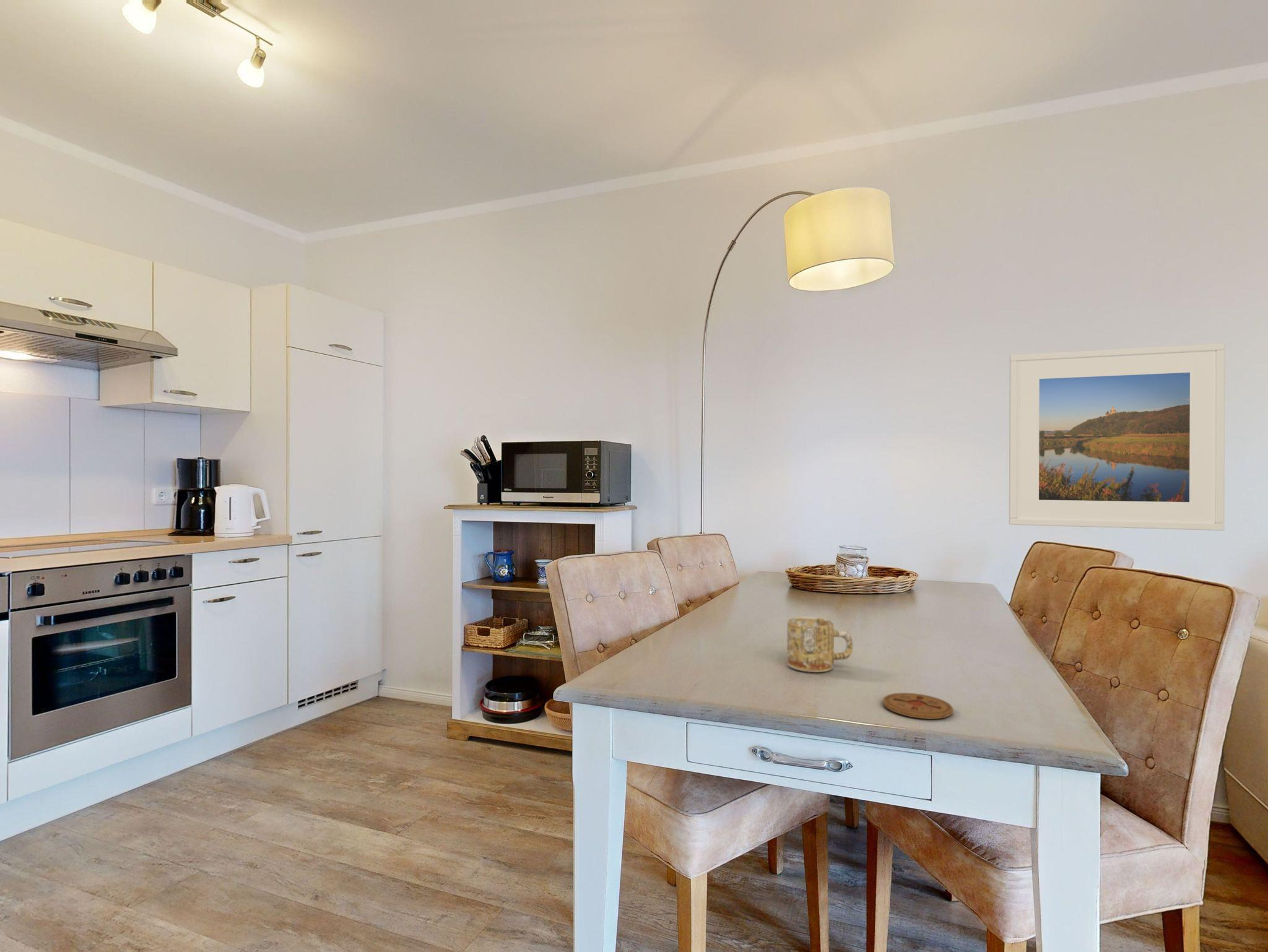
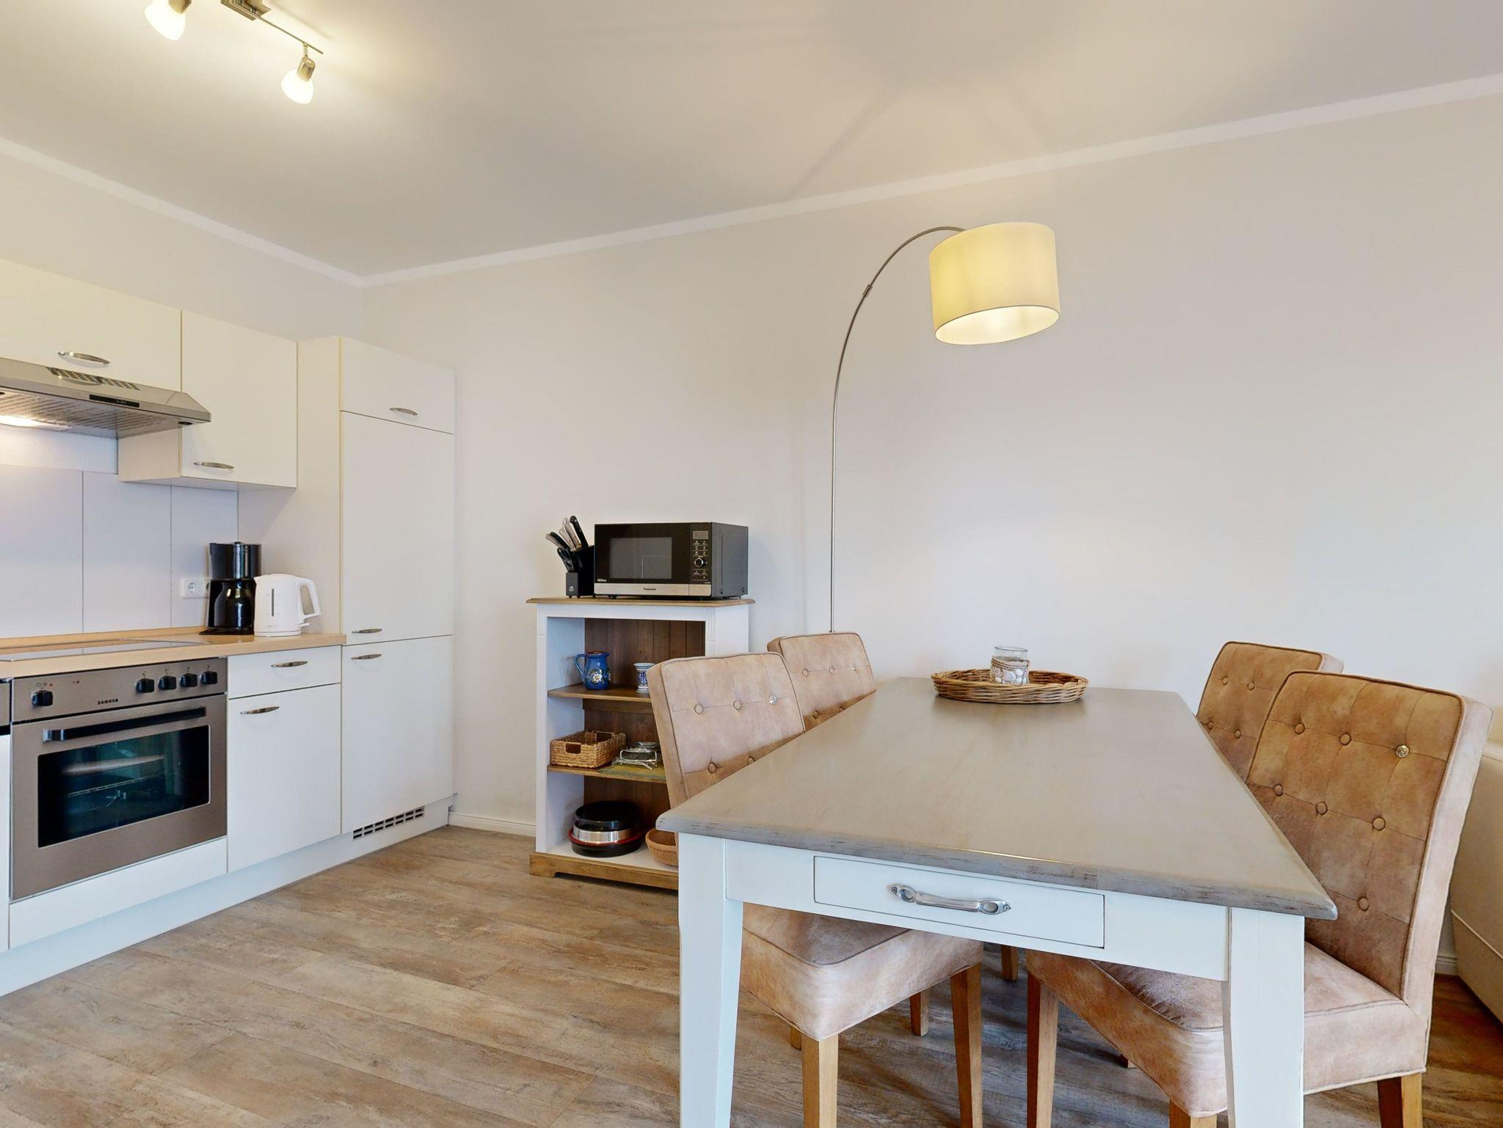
- coaster (917, 705)
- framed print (1111, 438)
- mug (819, 644)
